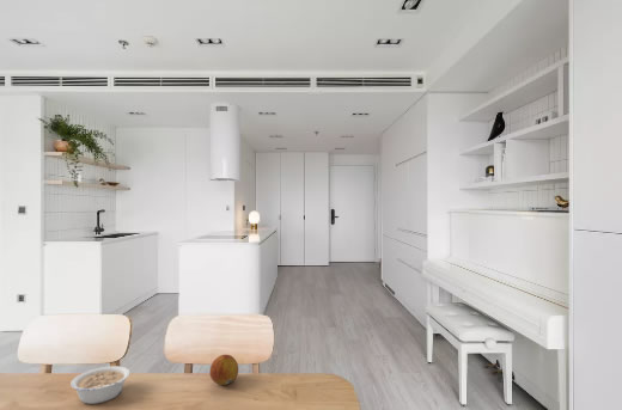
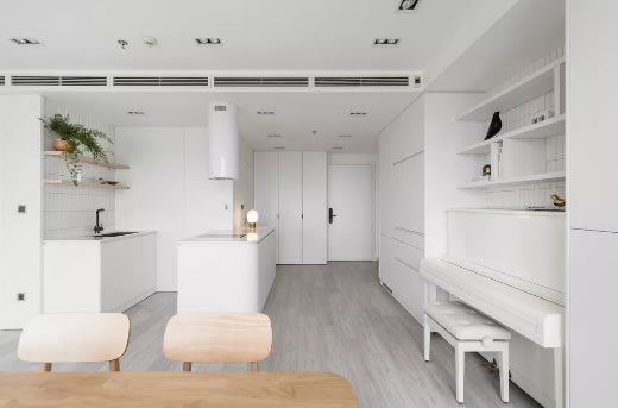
- legume (103, 384)
- fruit (224, 368)
